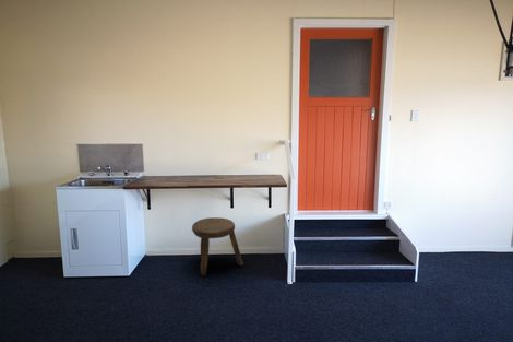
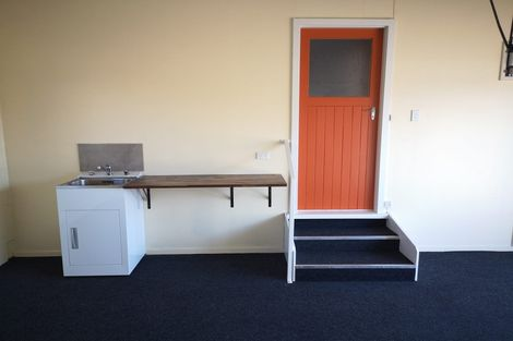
- stool (217, 237)
